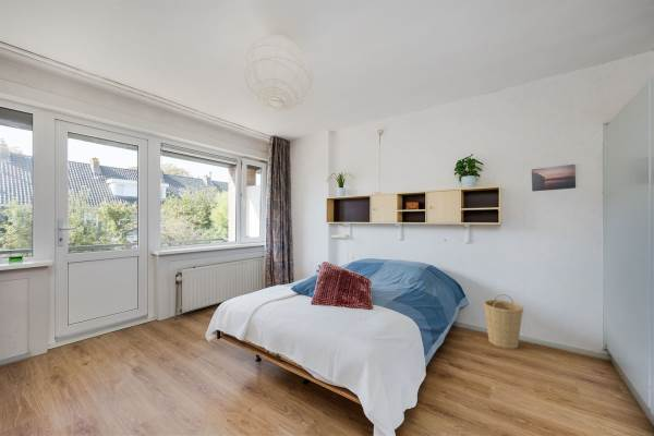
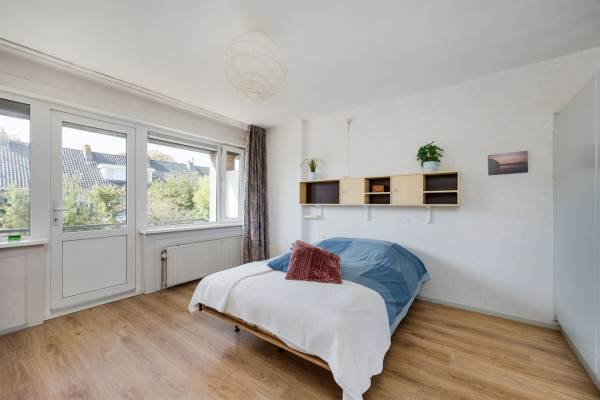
- basket (502, 319)
